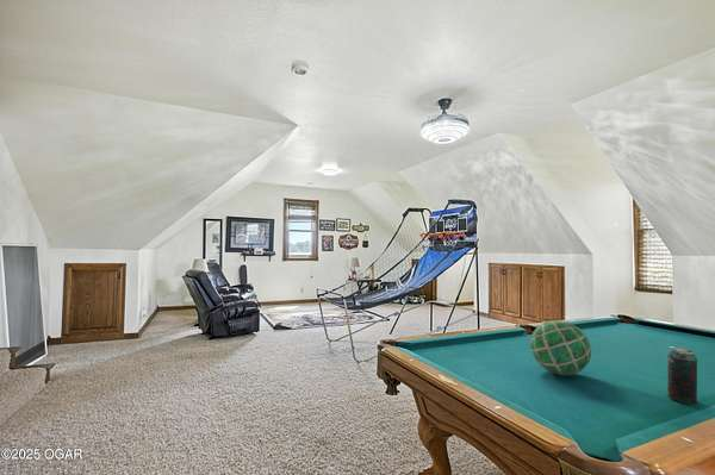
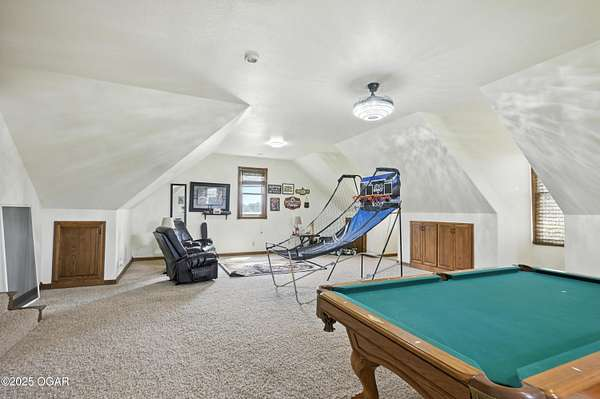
- volleyball (559, 346)
- beverage can (682, 374)
